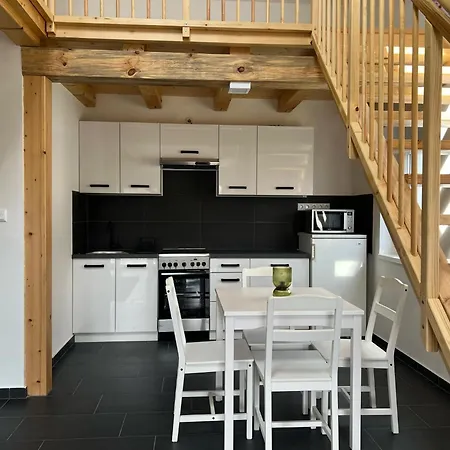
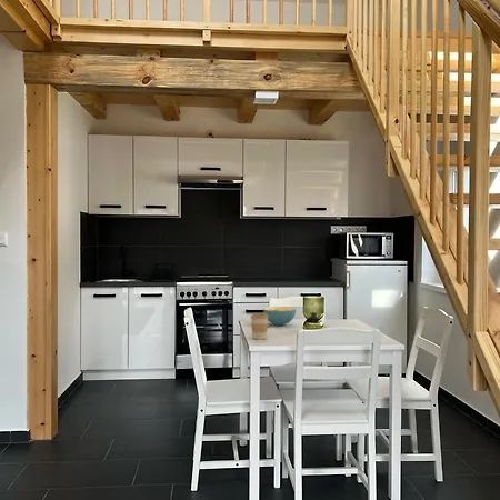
+ cereal bowl (279, 317)
+ coffee cup (259, 324)
